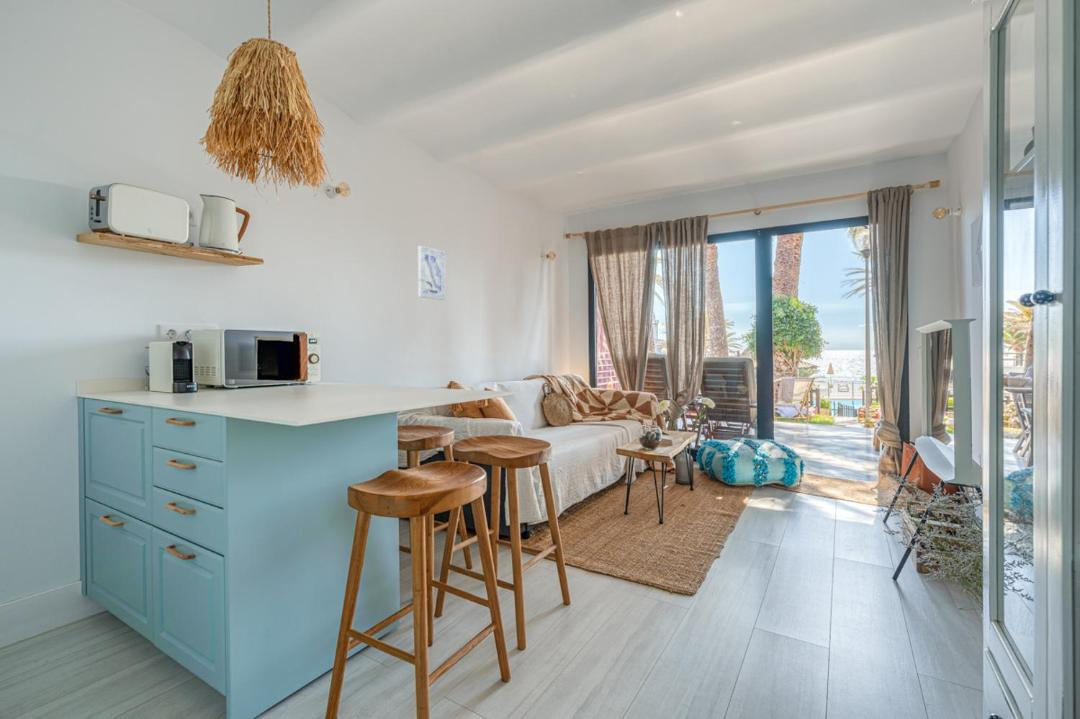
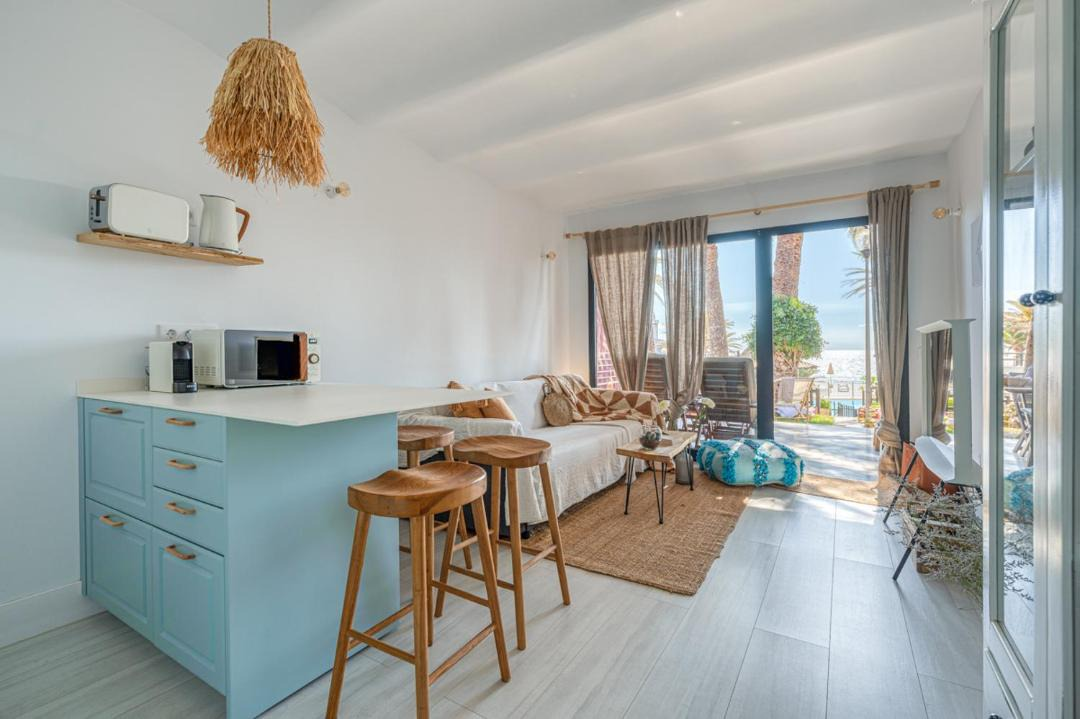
- wall art (432, 273)
